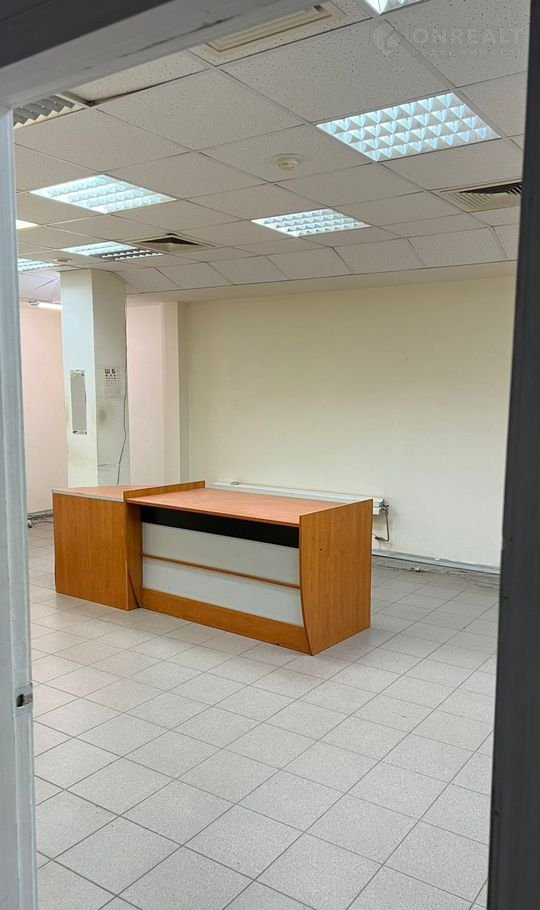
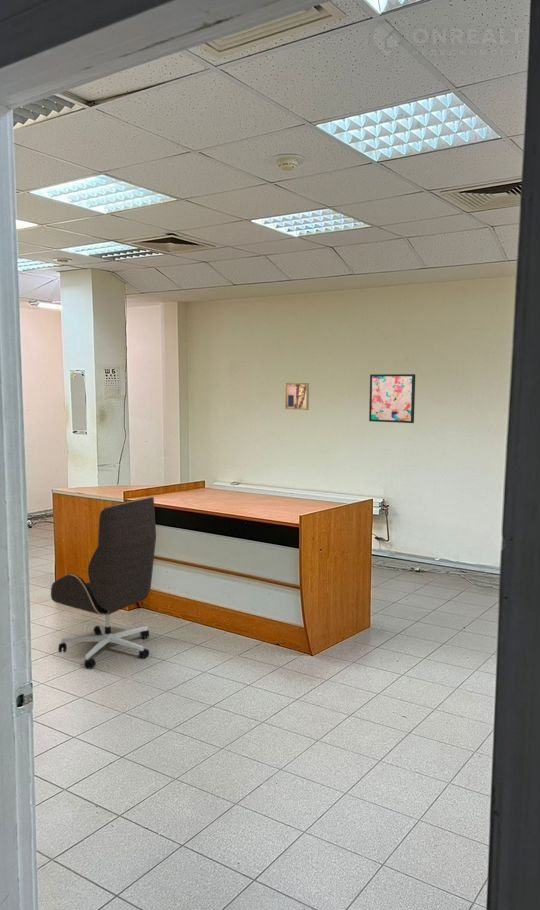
+ office chair (108, 573)
+ wall art (391, 398)
+ wall art (297, 396)
